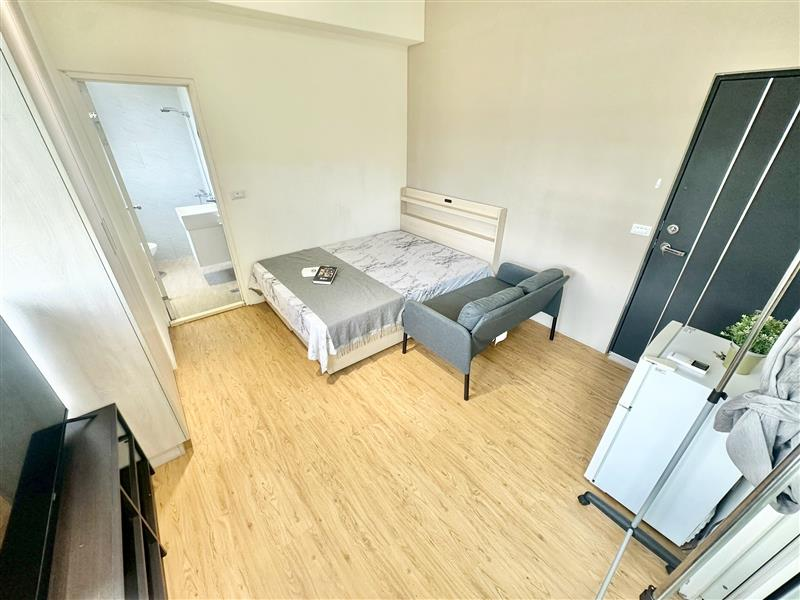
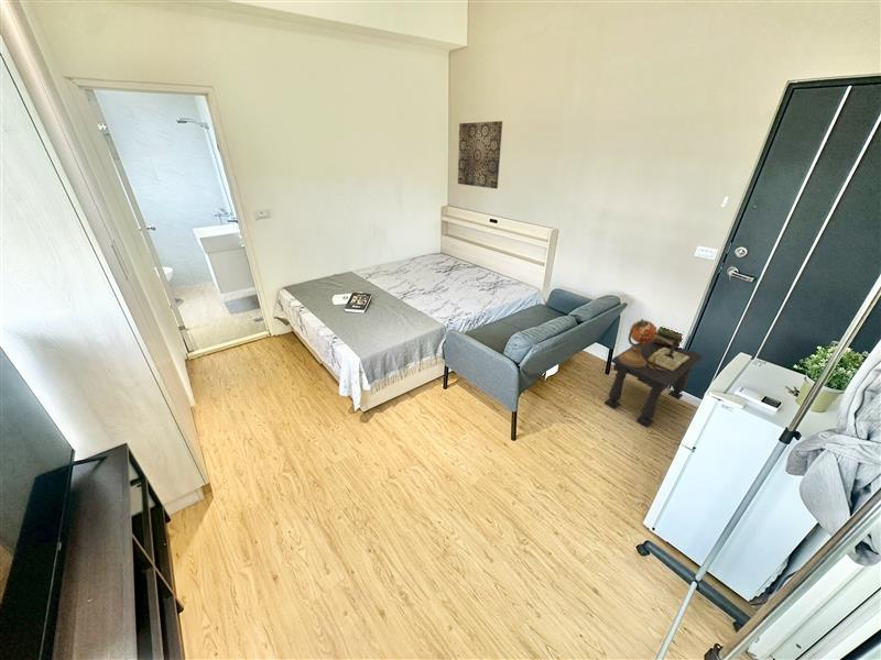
+ side table (657, 360)
+ wall art (478, 155)
